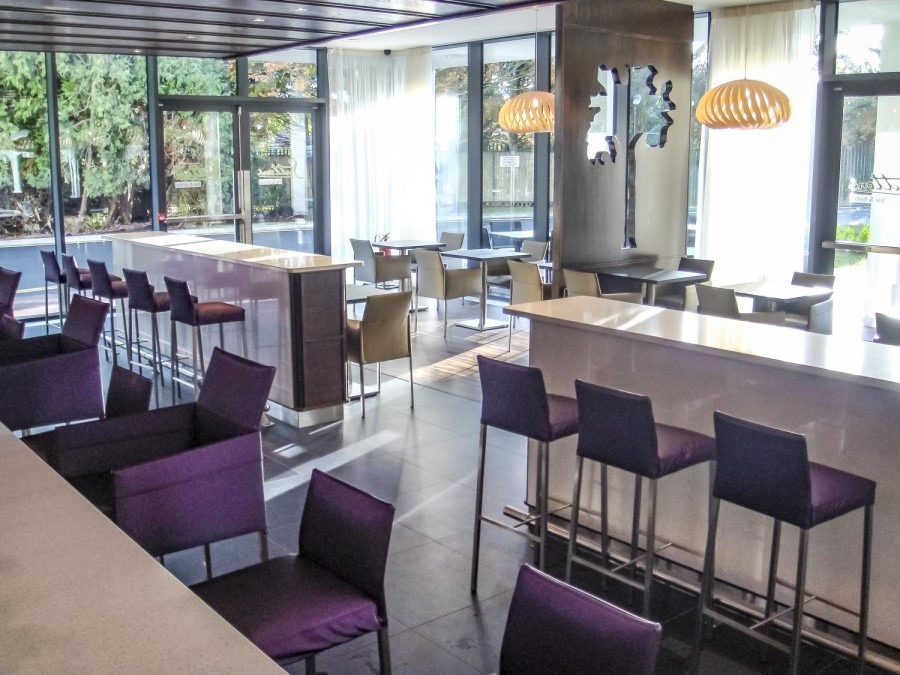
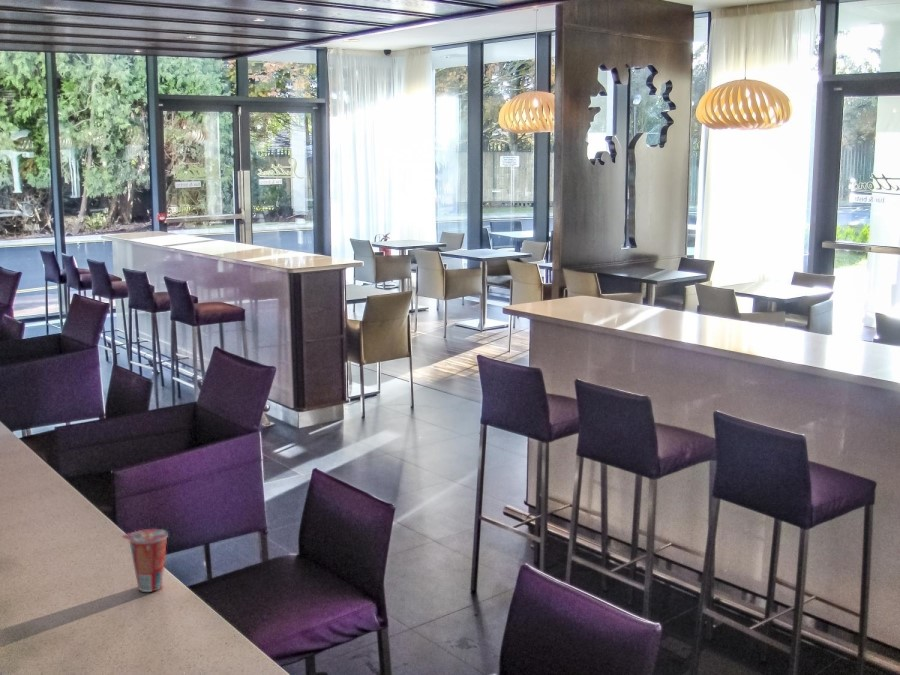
+ cup (147, 561)
